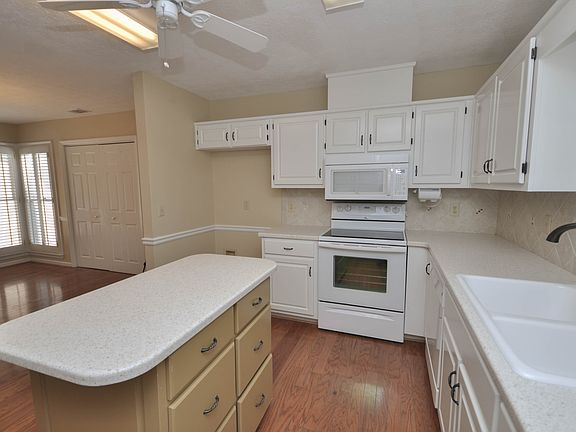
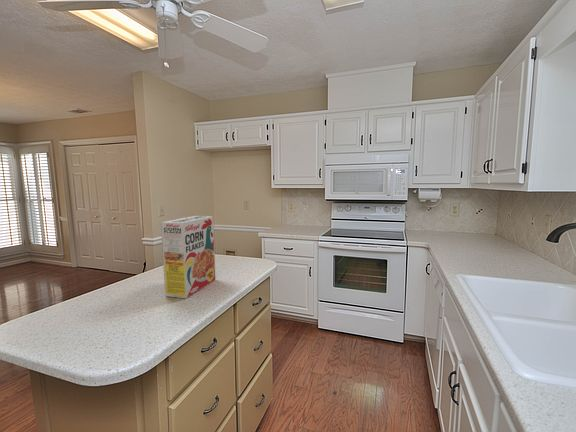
+ cereal box (190, 253)
